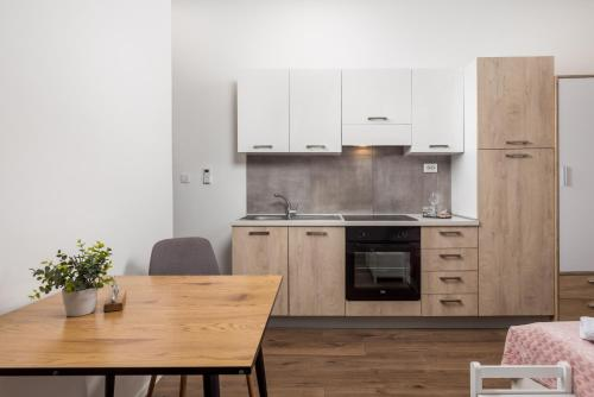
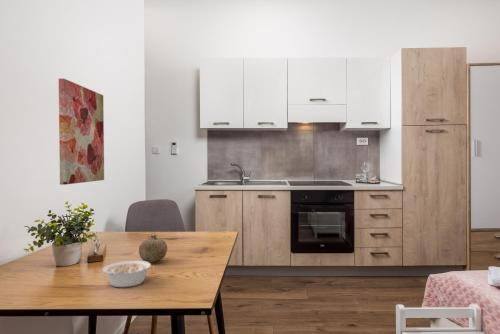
+ fruit (153, 248)
+ wall art (83, 135)
+ legume (129, 272)
